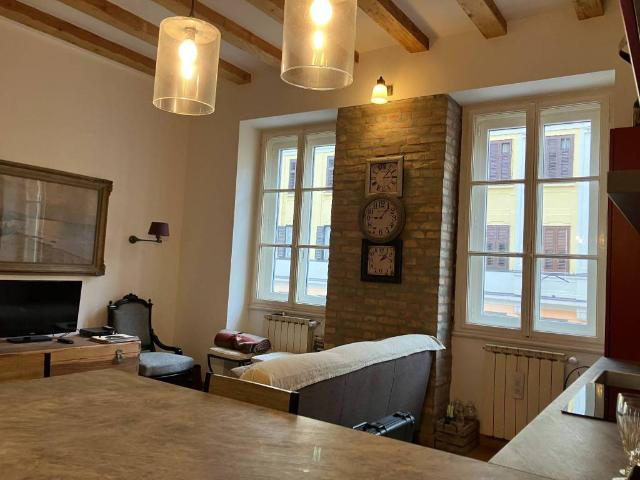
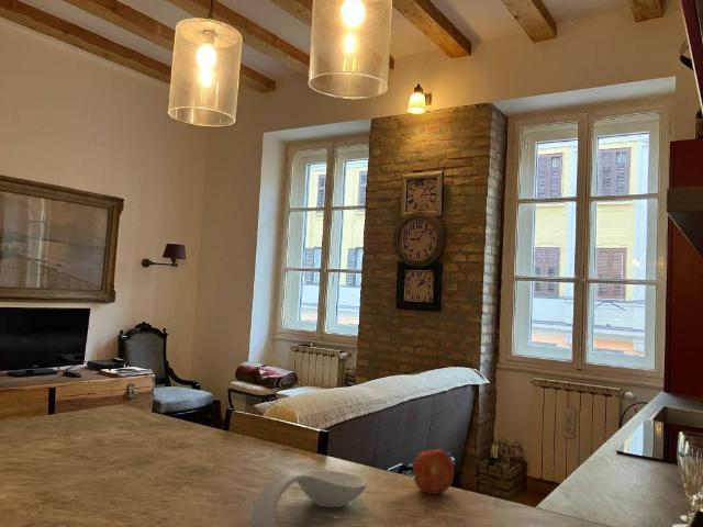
+ fruit (433, 470)
+ spoon rest (311, 487)
